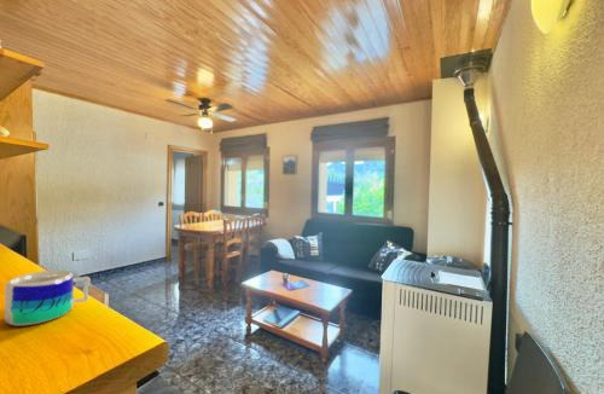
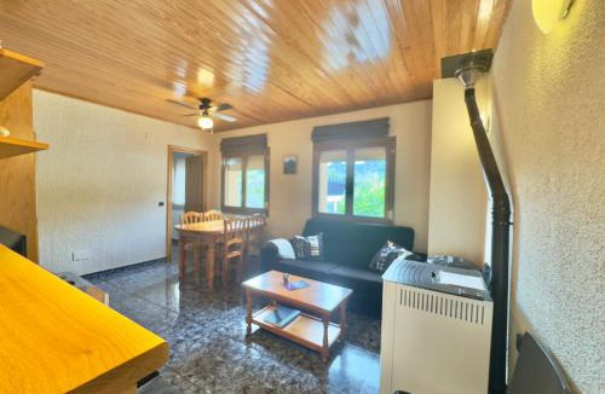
- mug (51, 292)
